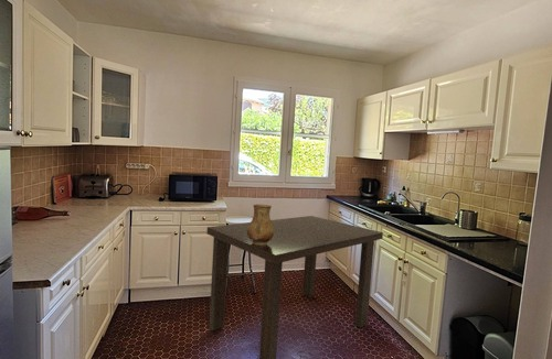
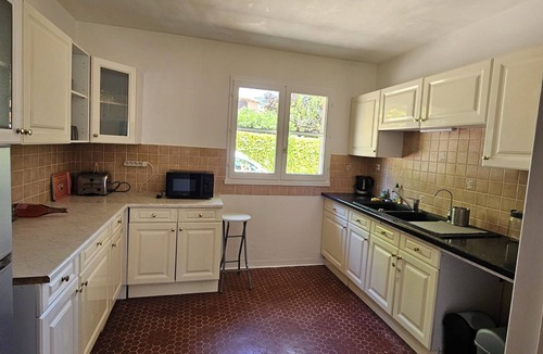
- dining table (304, 279)
- ceramic pitcher (261, 224)
